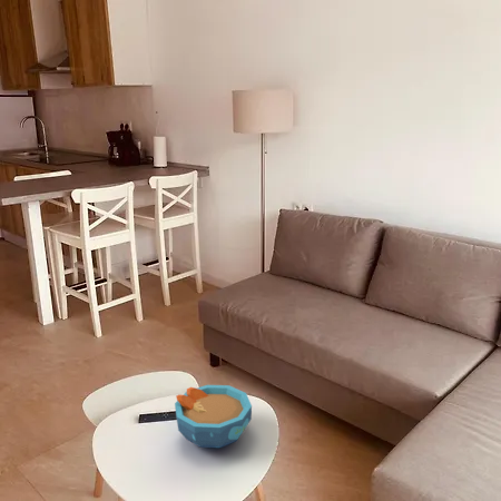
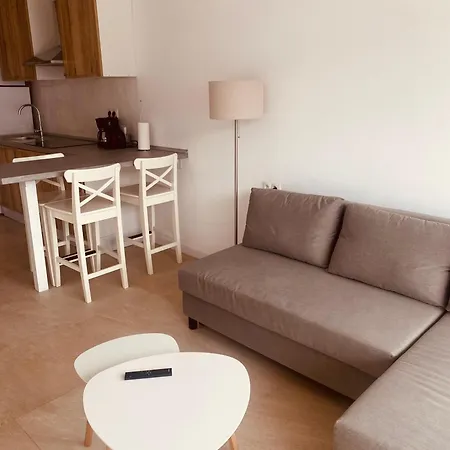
- bowl (213, 416)
